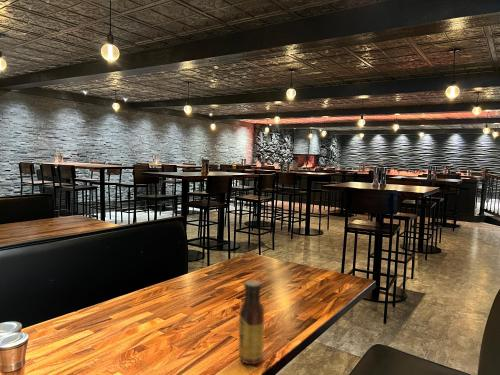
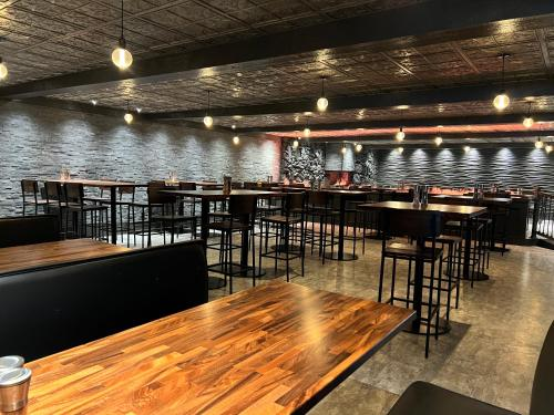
- sauce bottle (251, 320)
